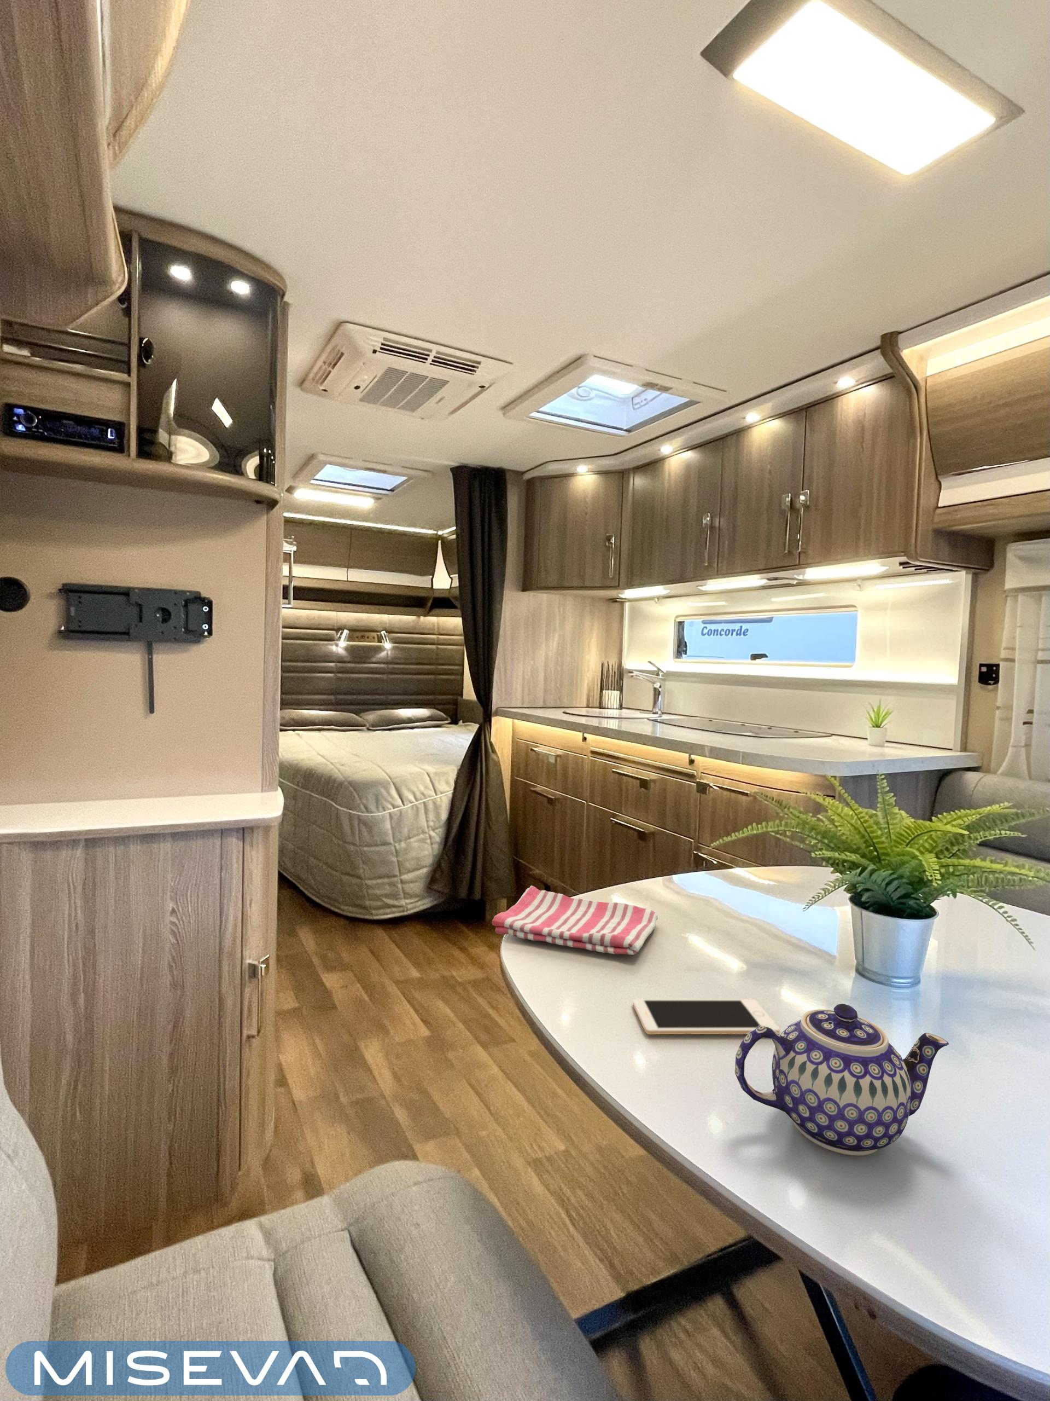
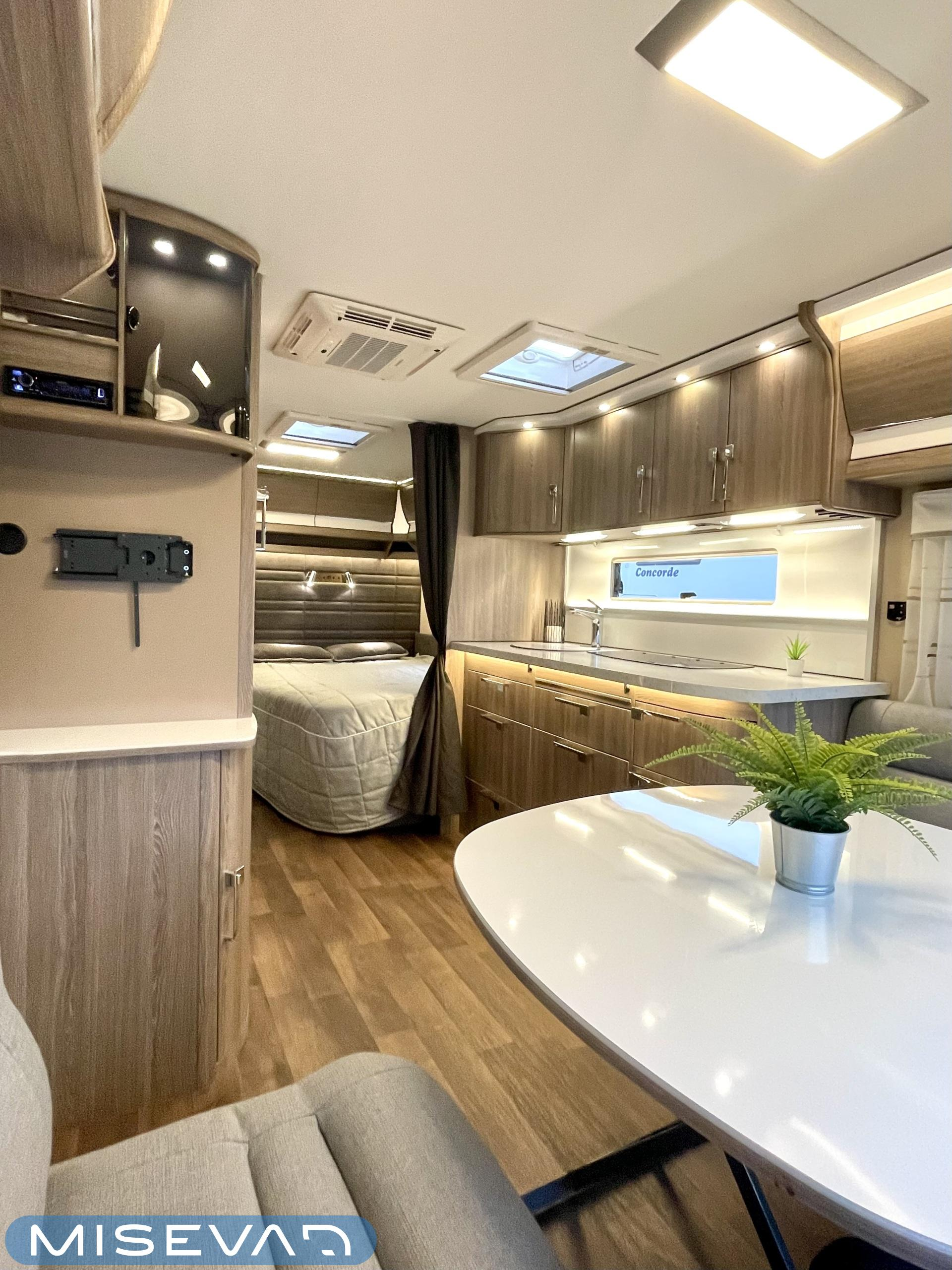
- cell phone (704, 1016)
- teapot (842, 1067)
- dish towel (578, 918)
